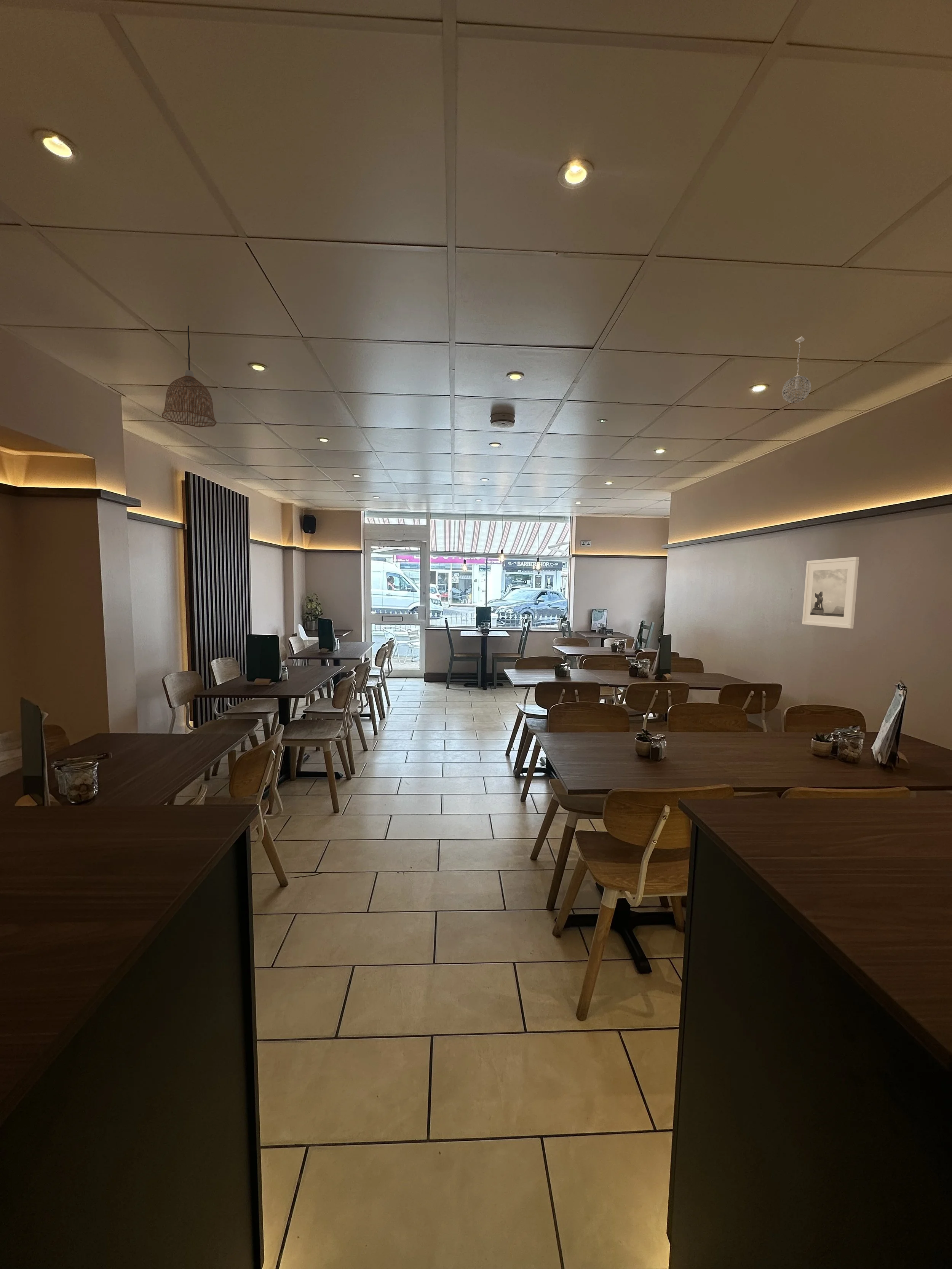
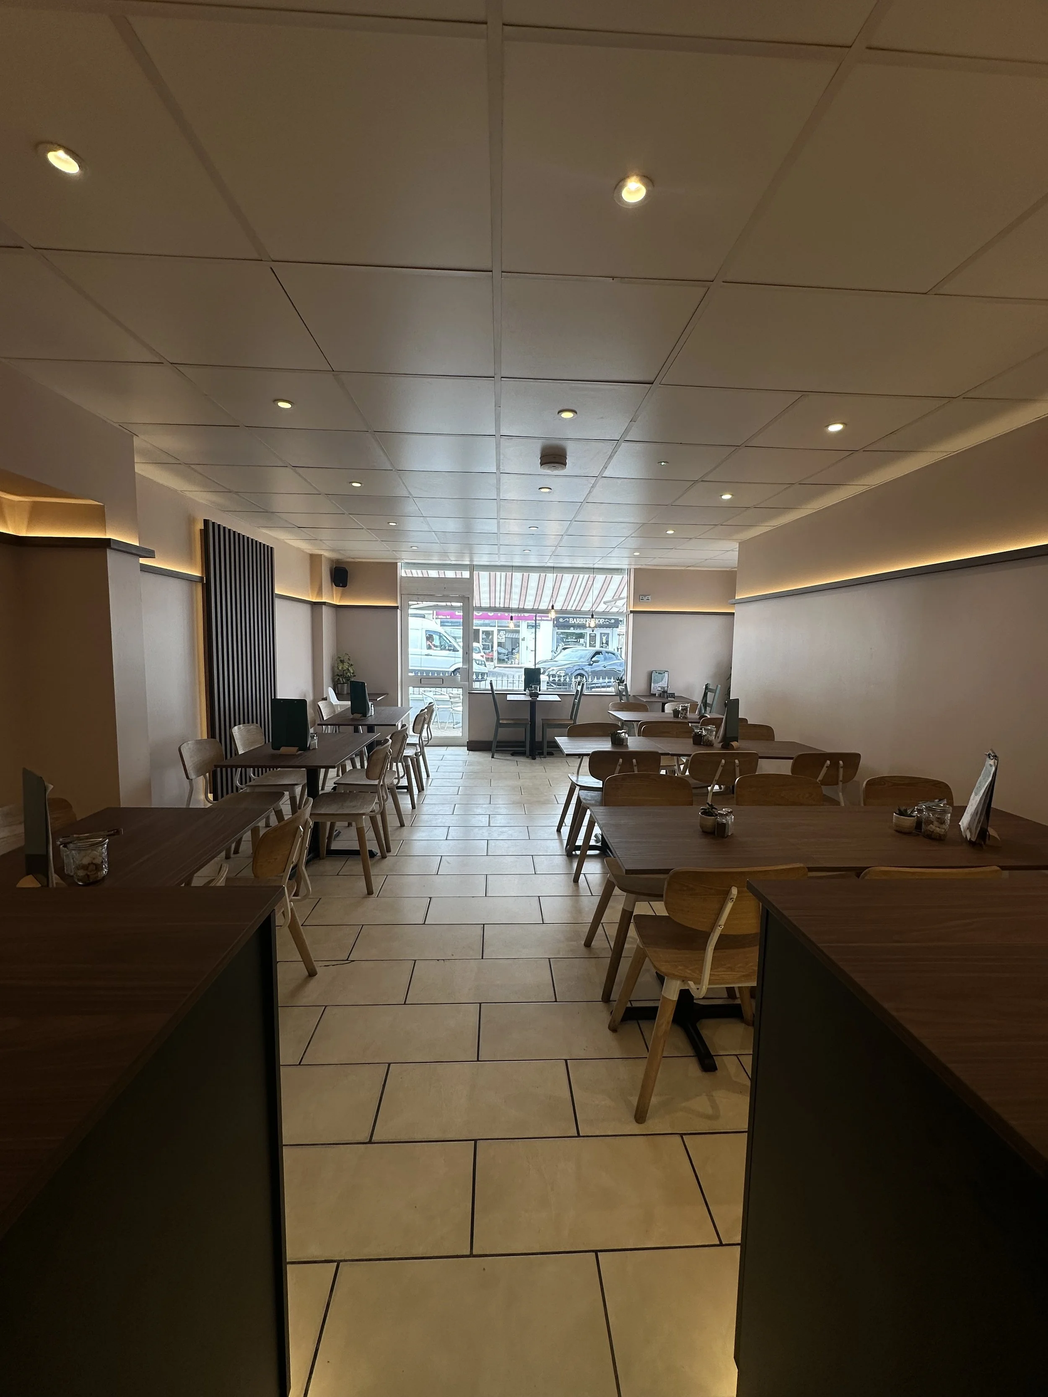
- pendant lamp (189, 373)
- pendant light (798, 370)
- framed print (829, 593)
